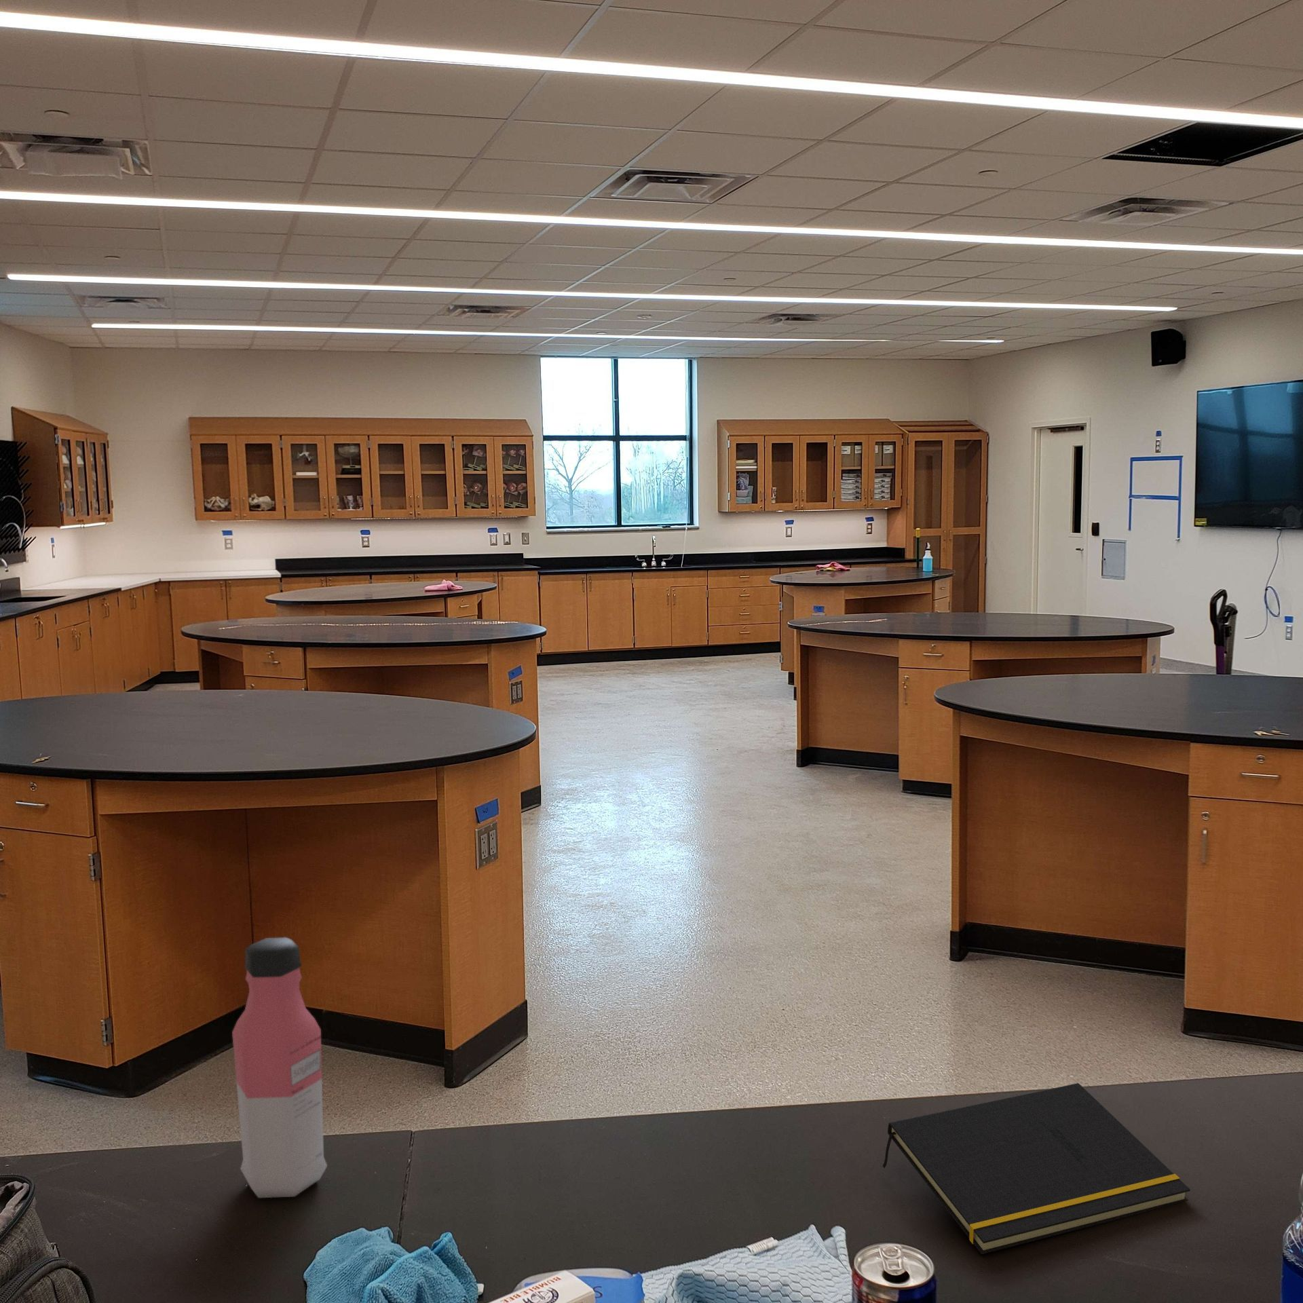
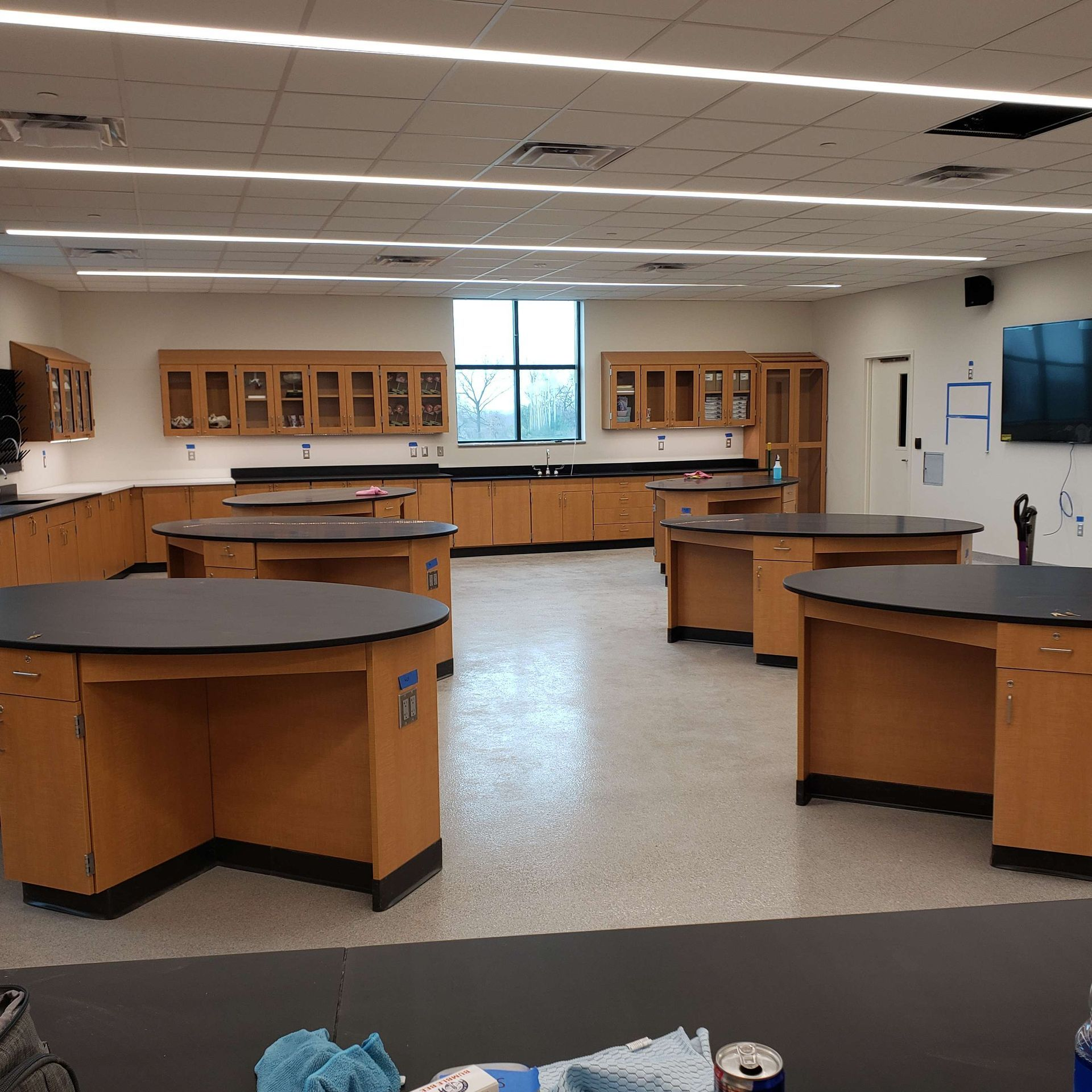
- notepad (1035, 1161)
- water bottle (278, 1063)
